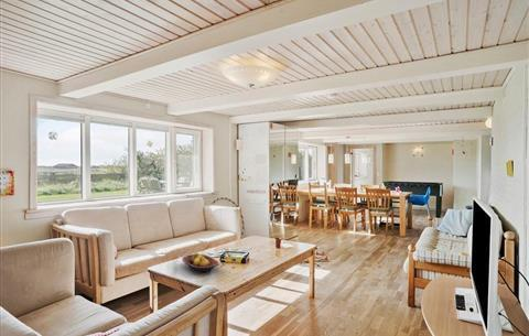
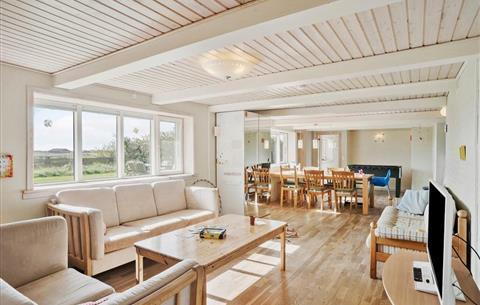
- fruit bowl (199, 261)
